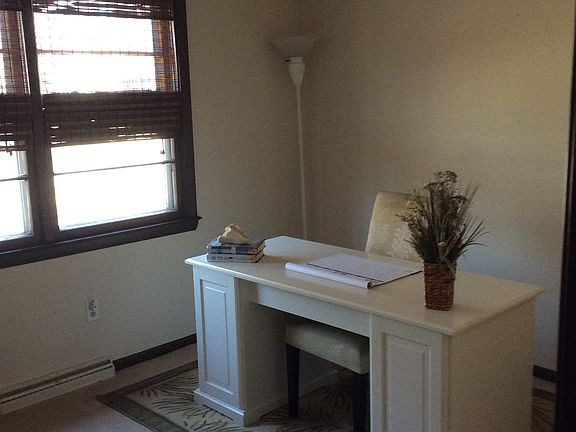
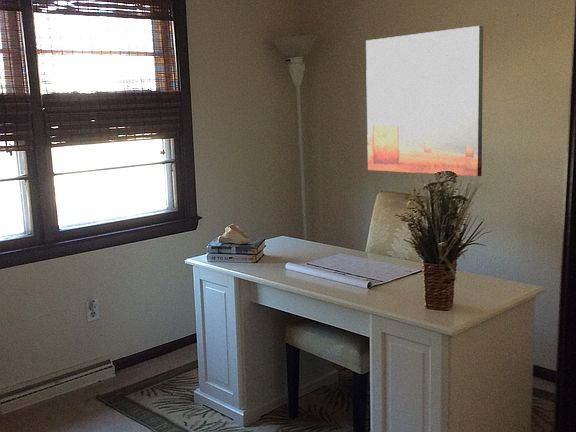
+ wall art (420, 104)
